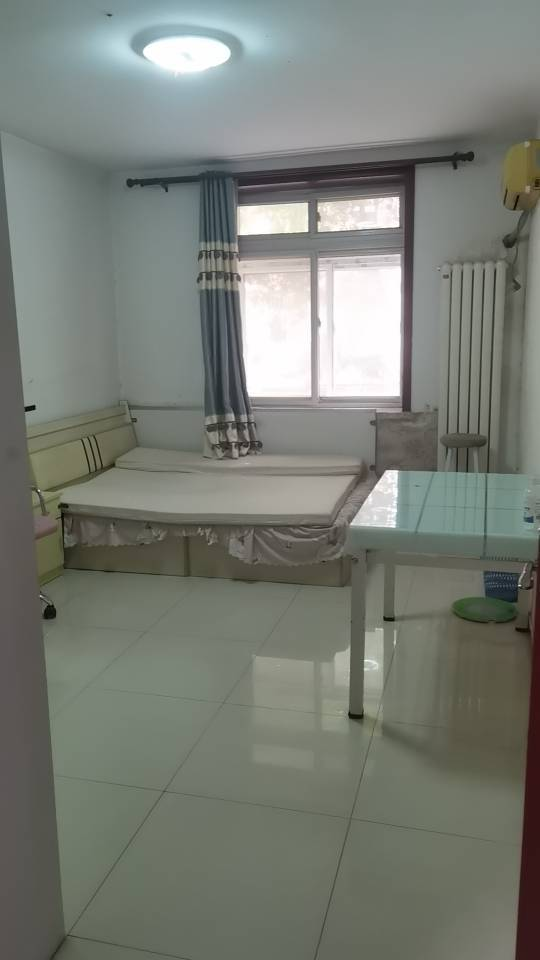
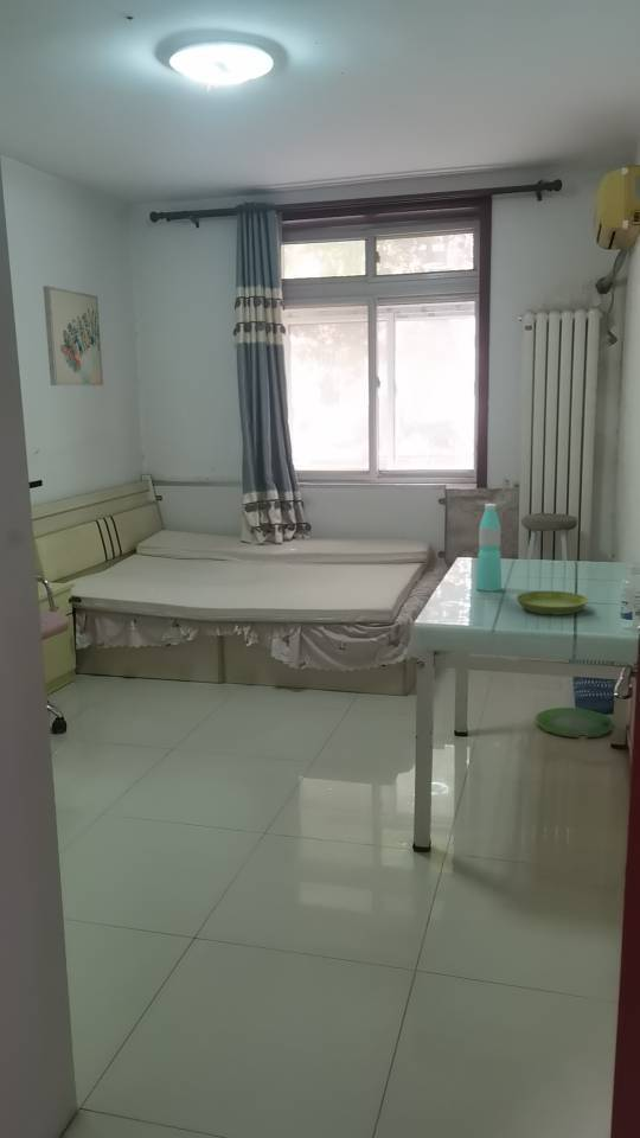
+ wall art (75, 338)
+ saucer (551, 602)
+ water bottle (489, 546)
